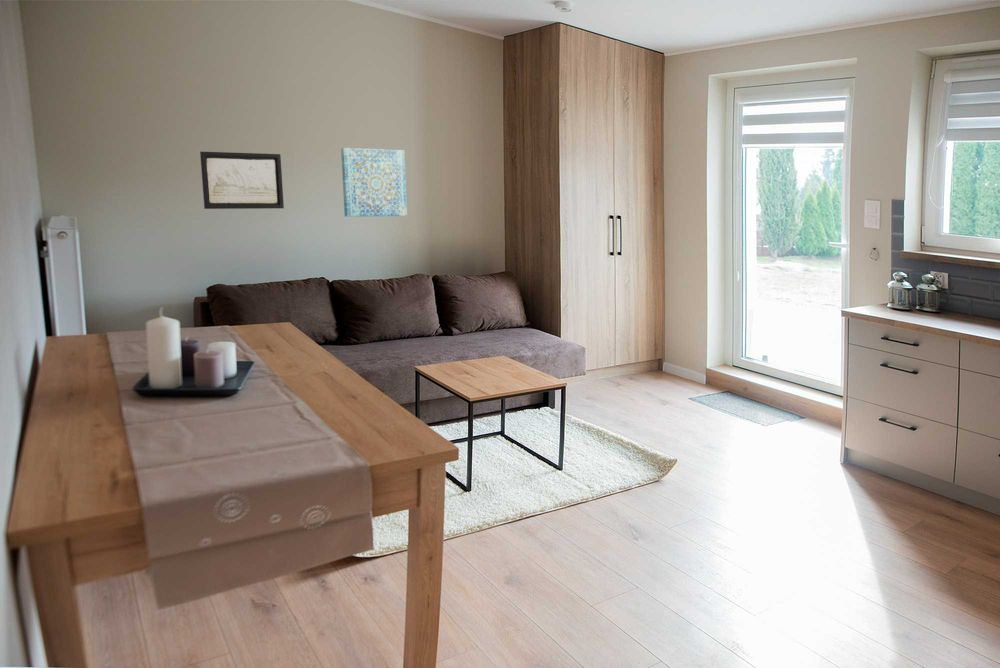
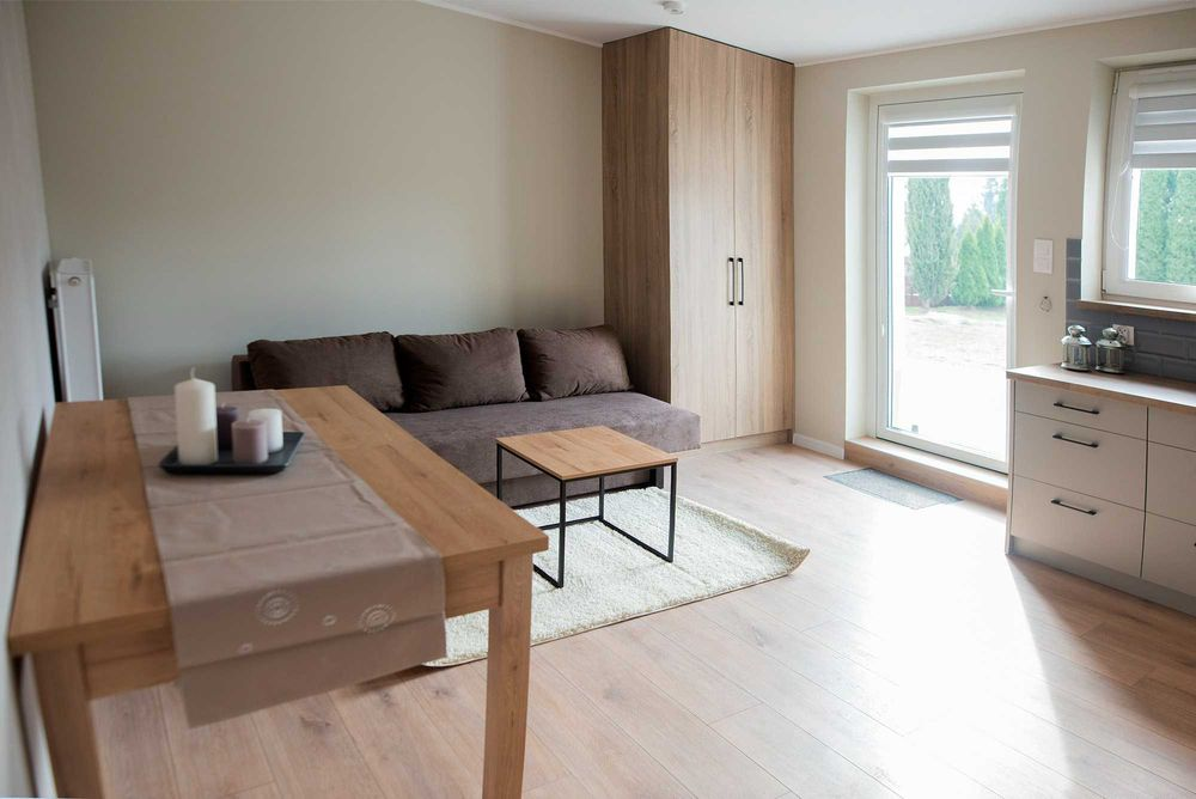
- wall art (243, 180)
- wall art (374, 182)
